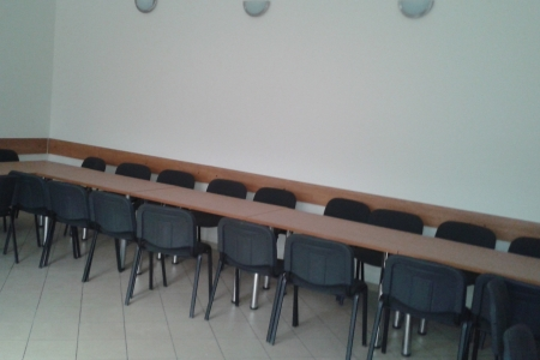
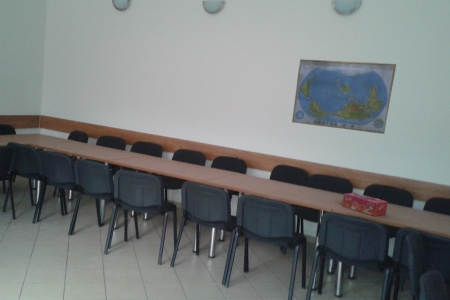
+ world map (341, 95)
+ tissue box (364, 203)
